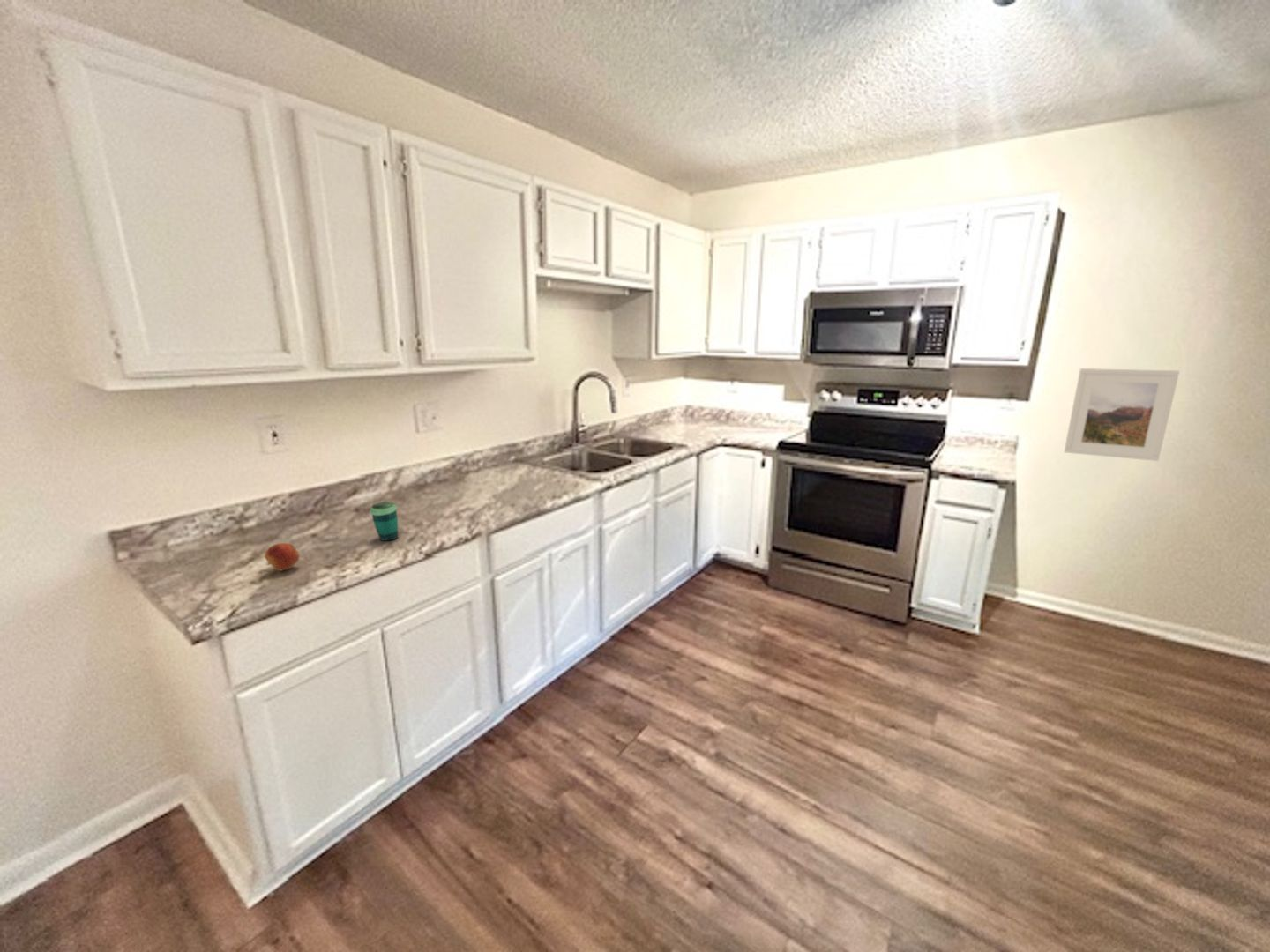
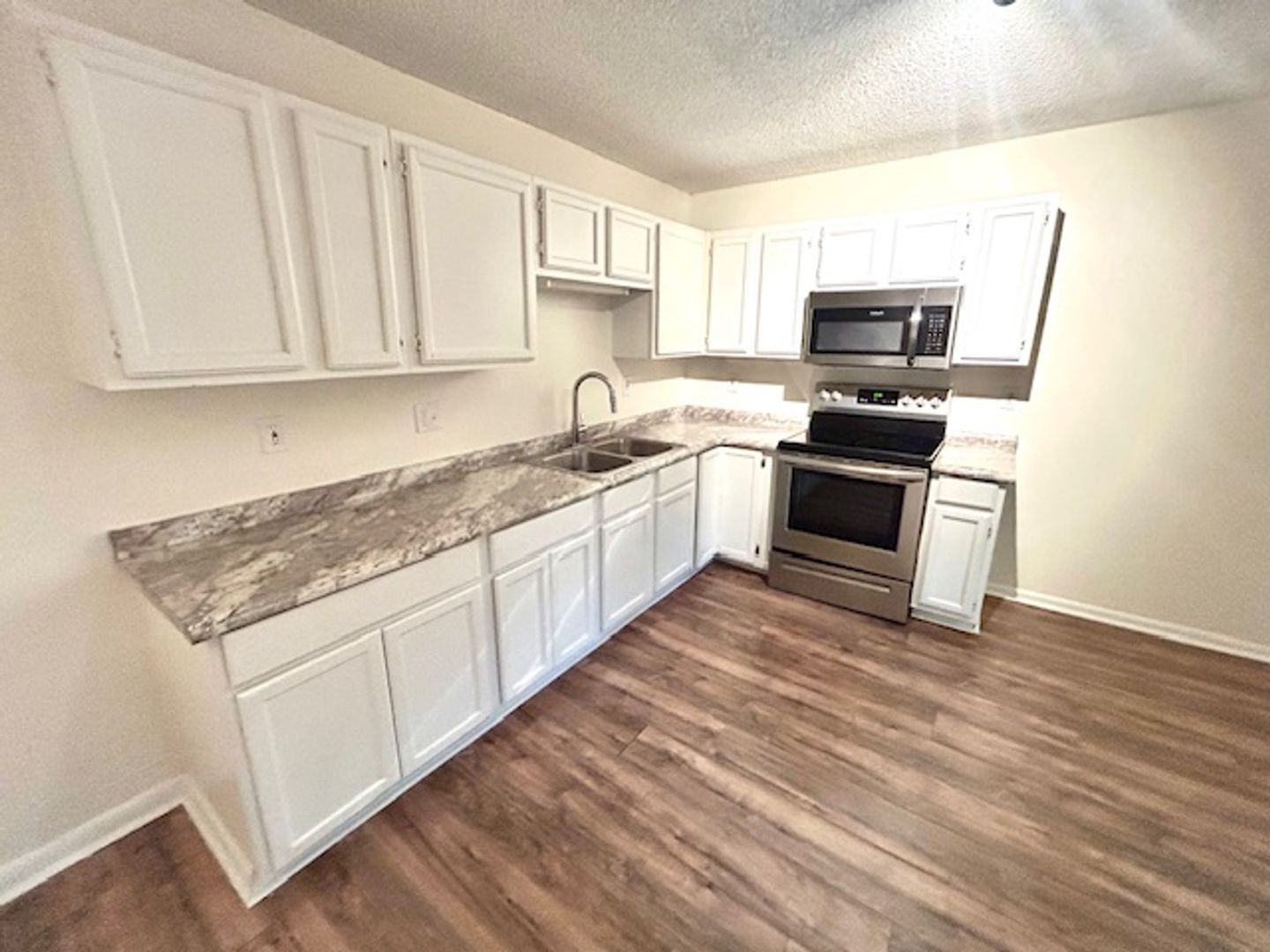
- fruit (282, 556)
- cup (385, 521)
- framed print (1118, 413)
